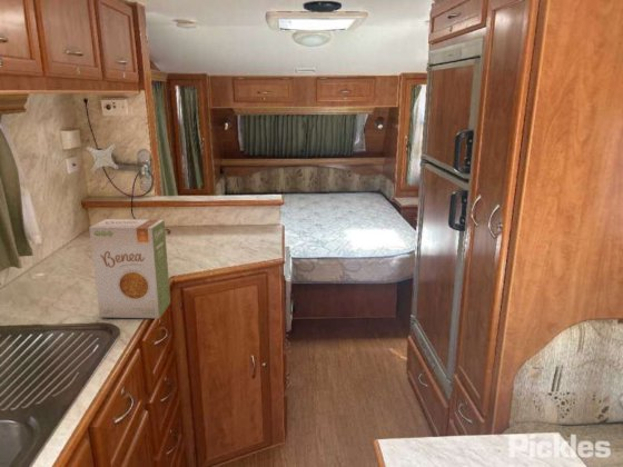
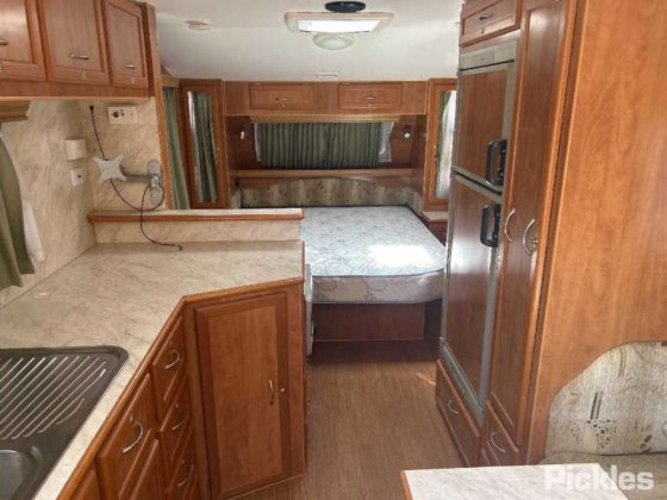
- food box (131, 268)
